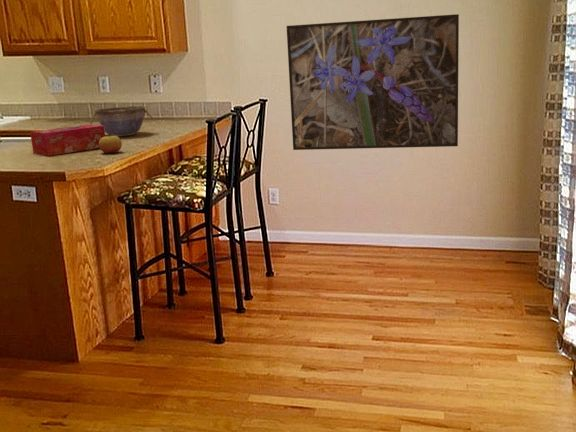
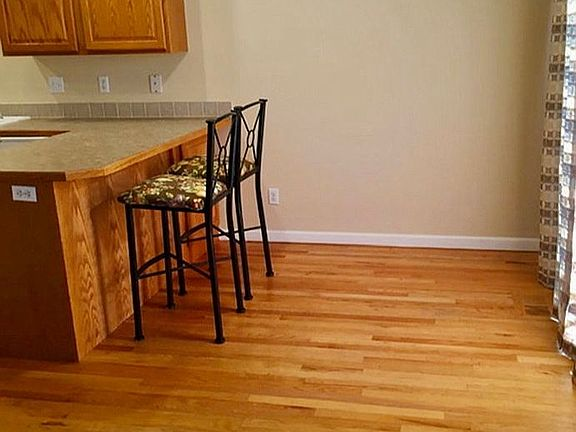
- tissue box (68, 139)
- apple (110, 143)
- bowl (121, 122)
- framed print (371, 85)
